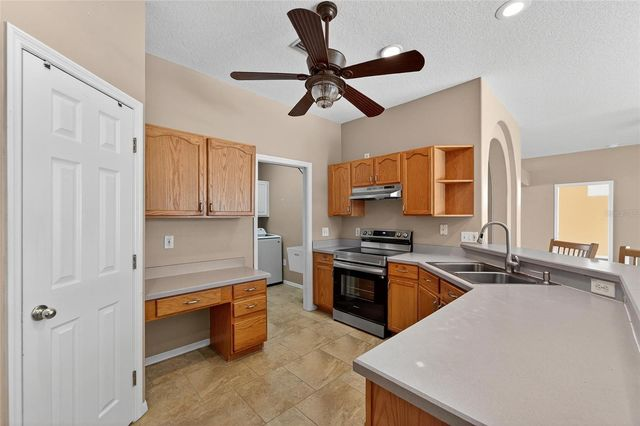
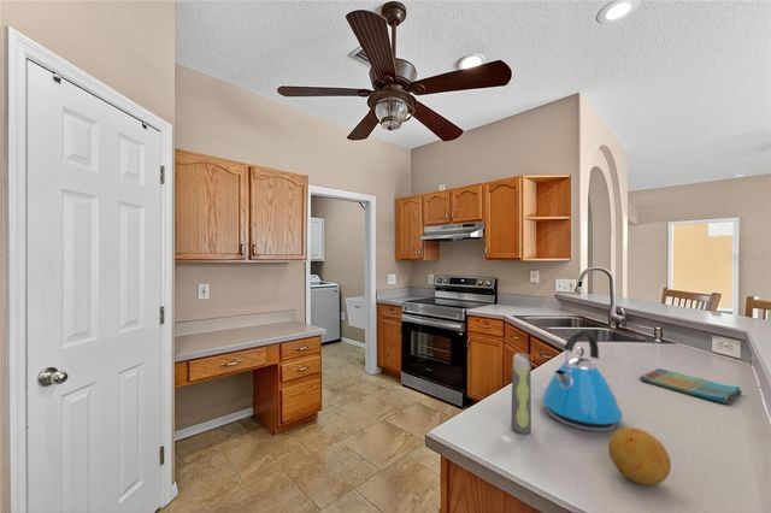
+ spray bottle (520, 391)
+ fruit (637, 455)
+ kettle (581, 372)
+ dish towel (688, 383)
